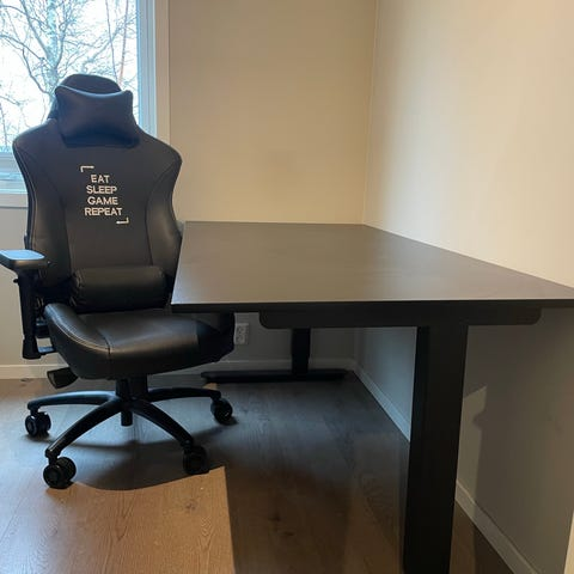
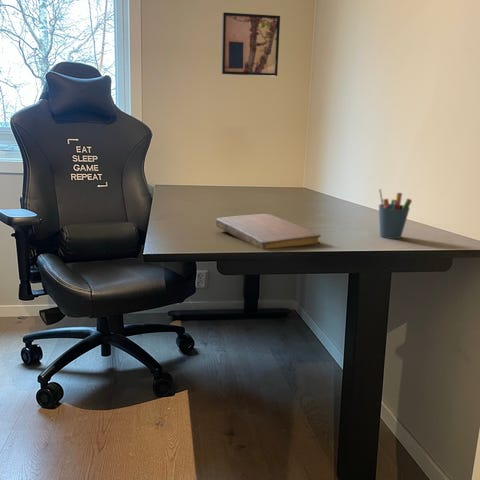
+ wall art (250, 45)
+ notebook (265, 230)
+ pen holder (393, 213)
